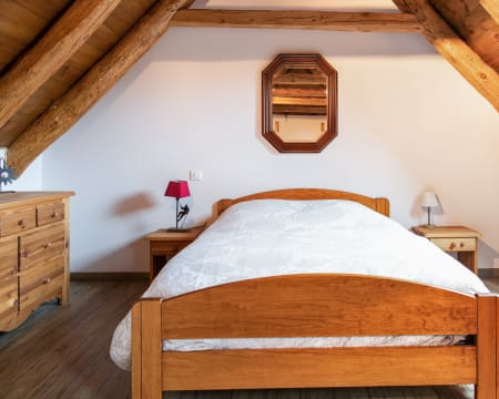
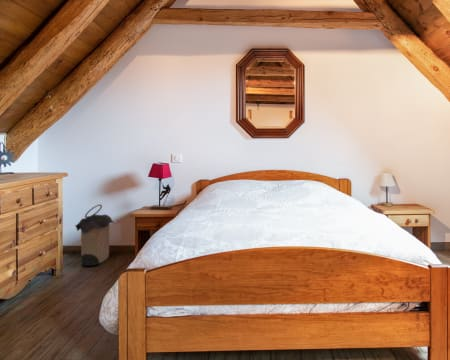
+ laundry hamper (95, 232)
